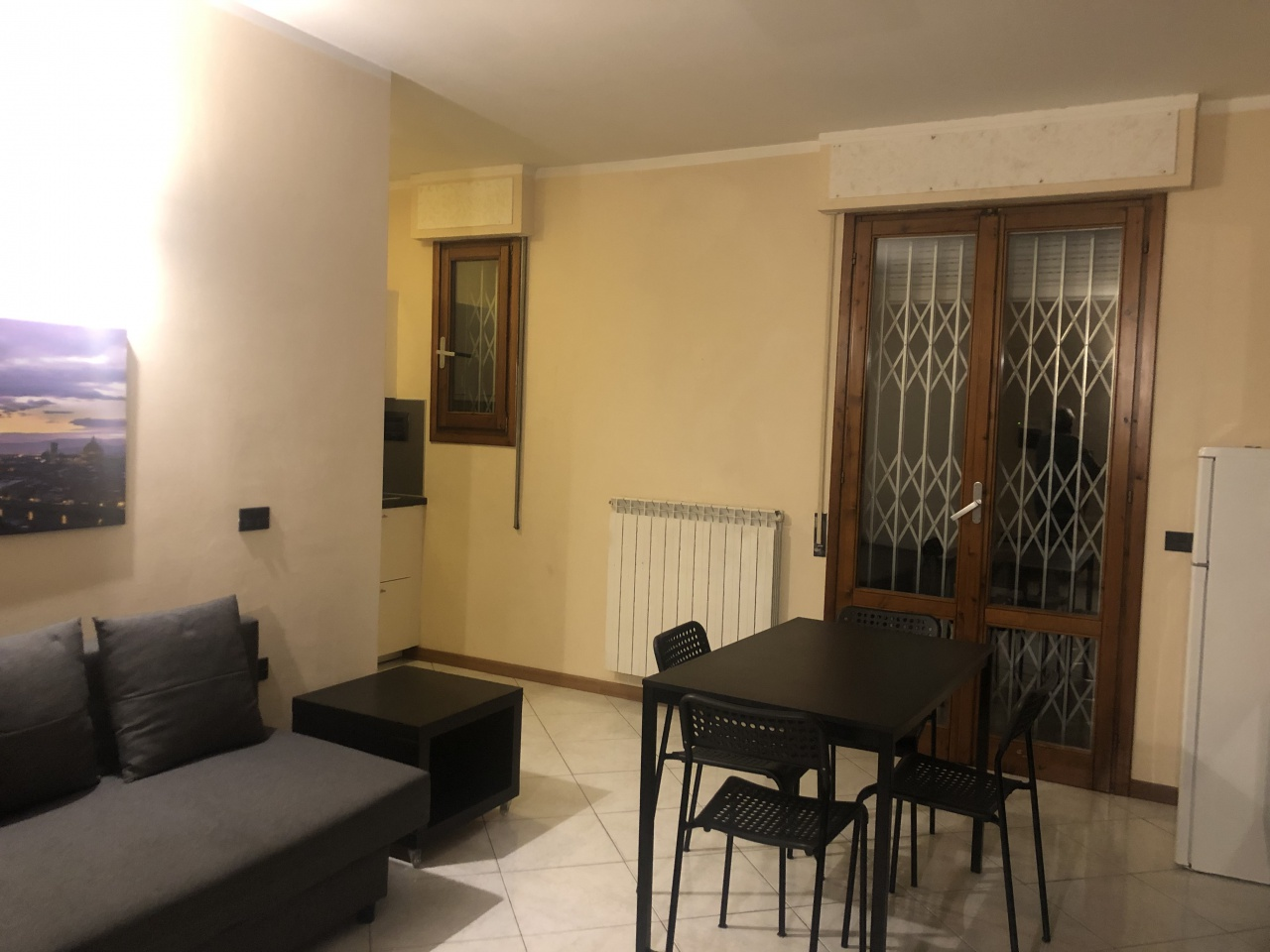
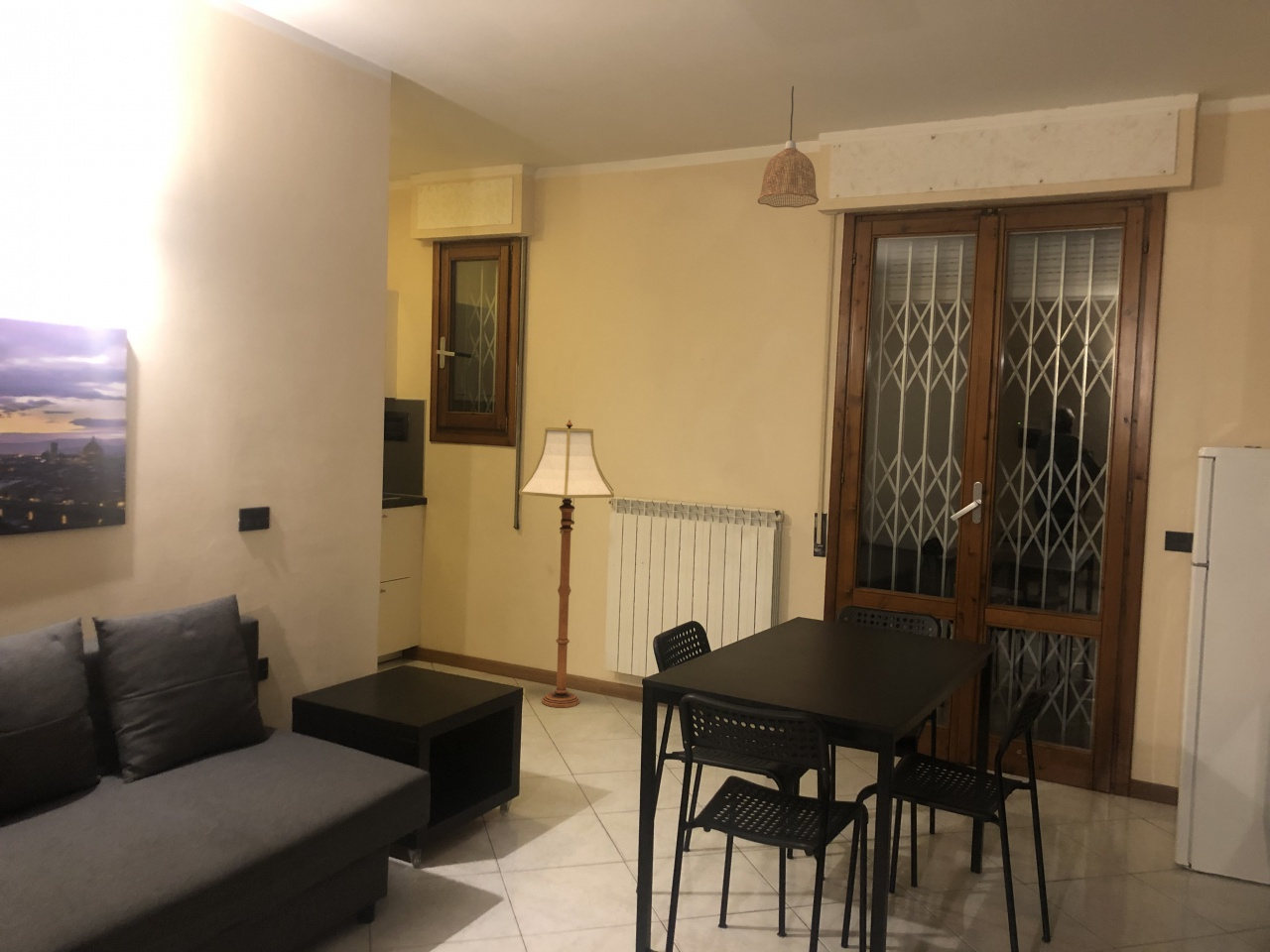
+ pendant lamp (790, 144)
+ floor lamp (565, 561)
